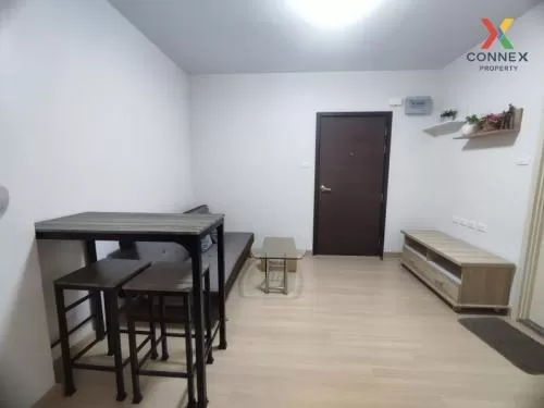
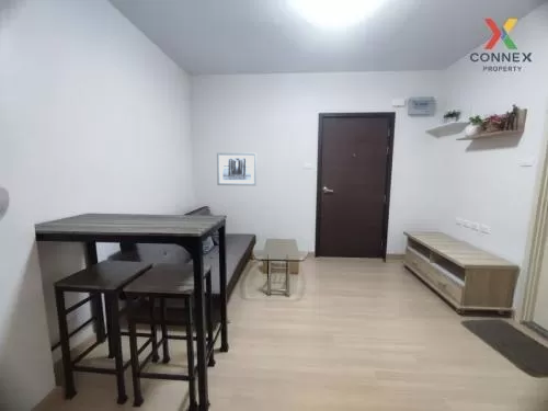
+ wall art (237, 169)
